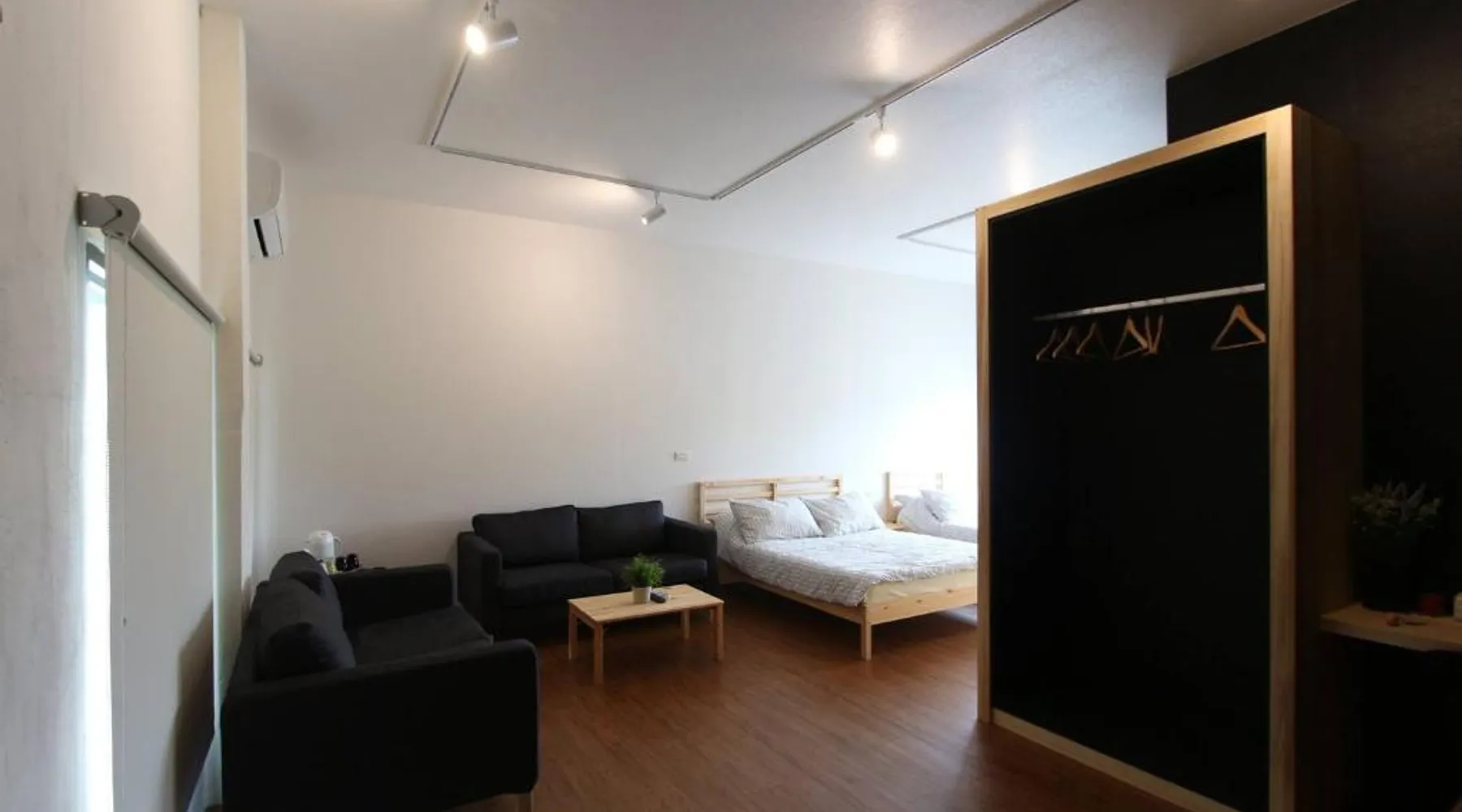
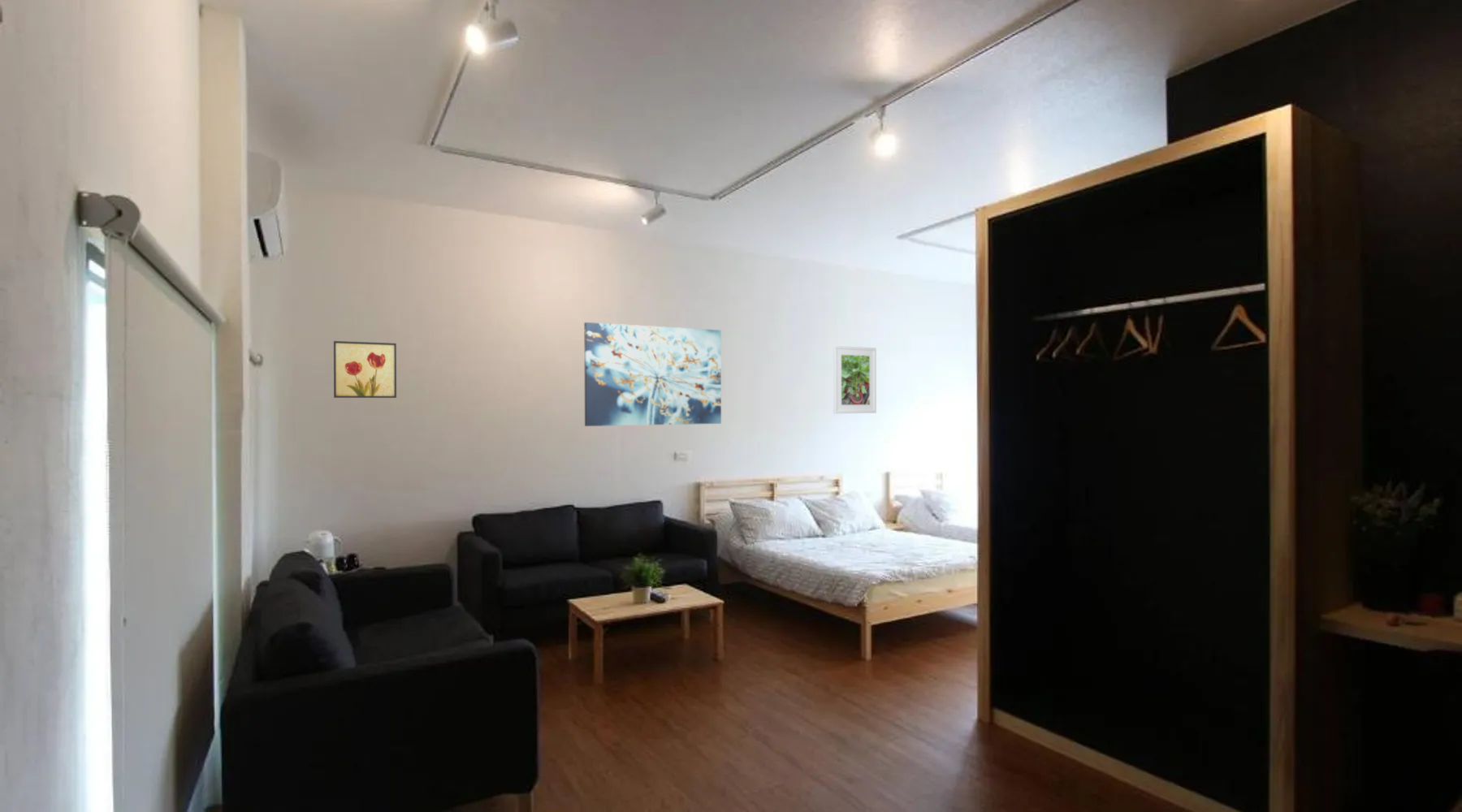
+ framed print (854, 380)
+ wall art (655, 375)
+ wall art (366, 369)
